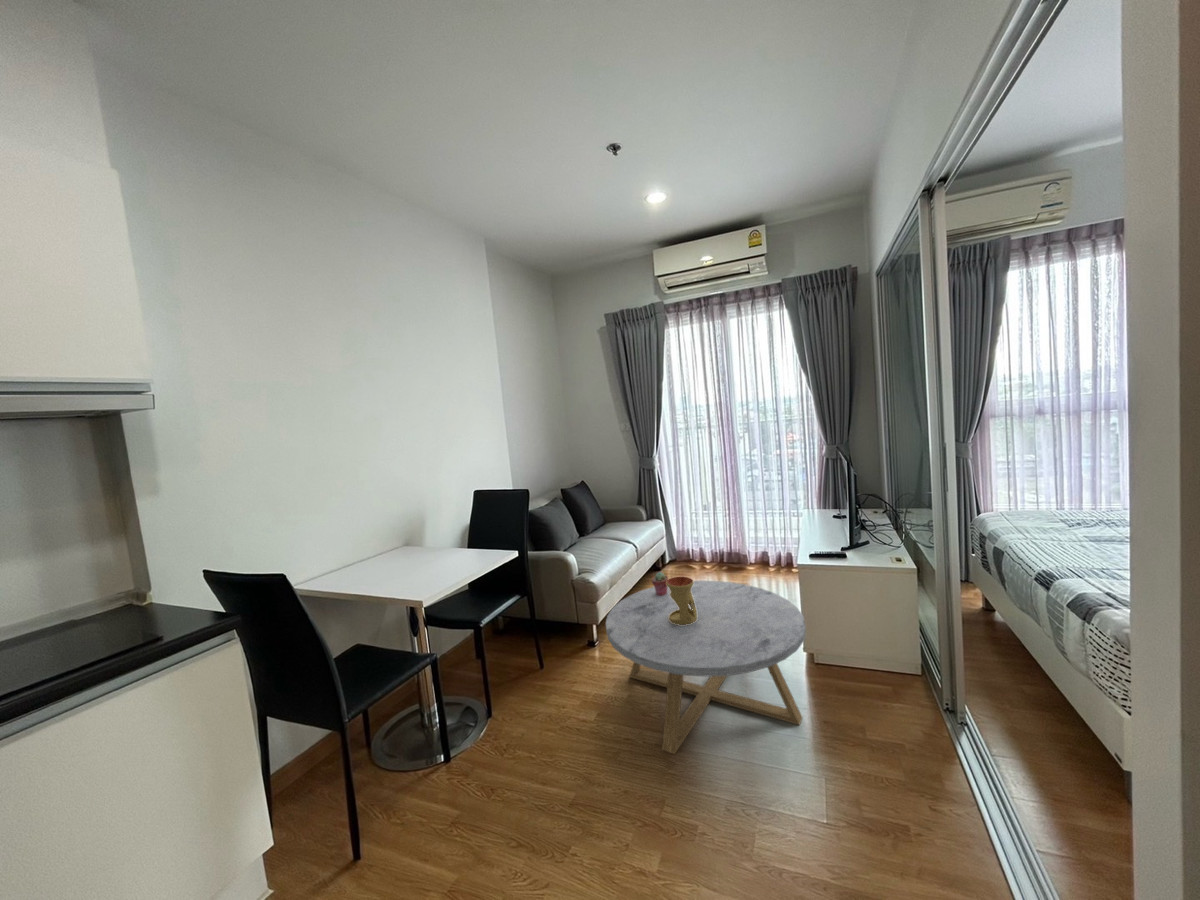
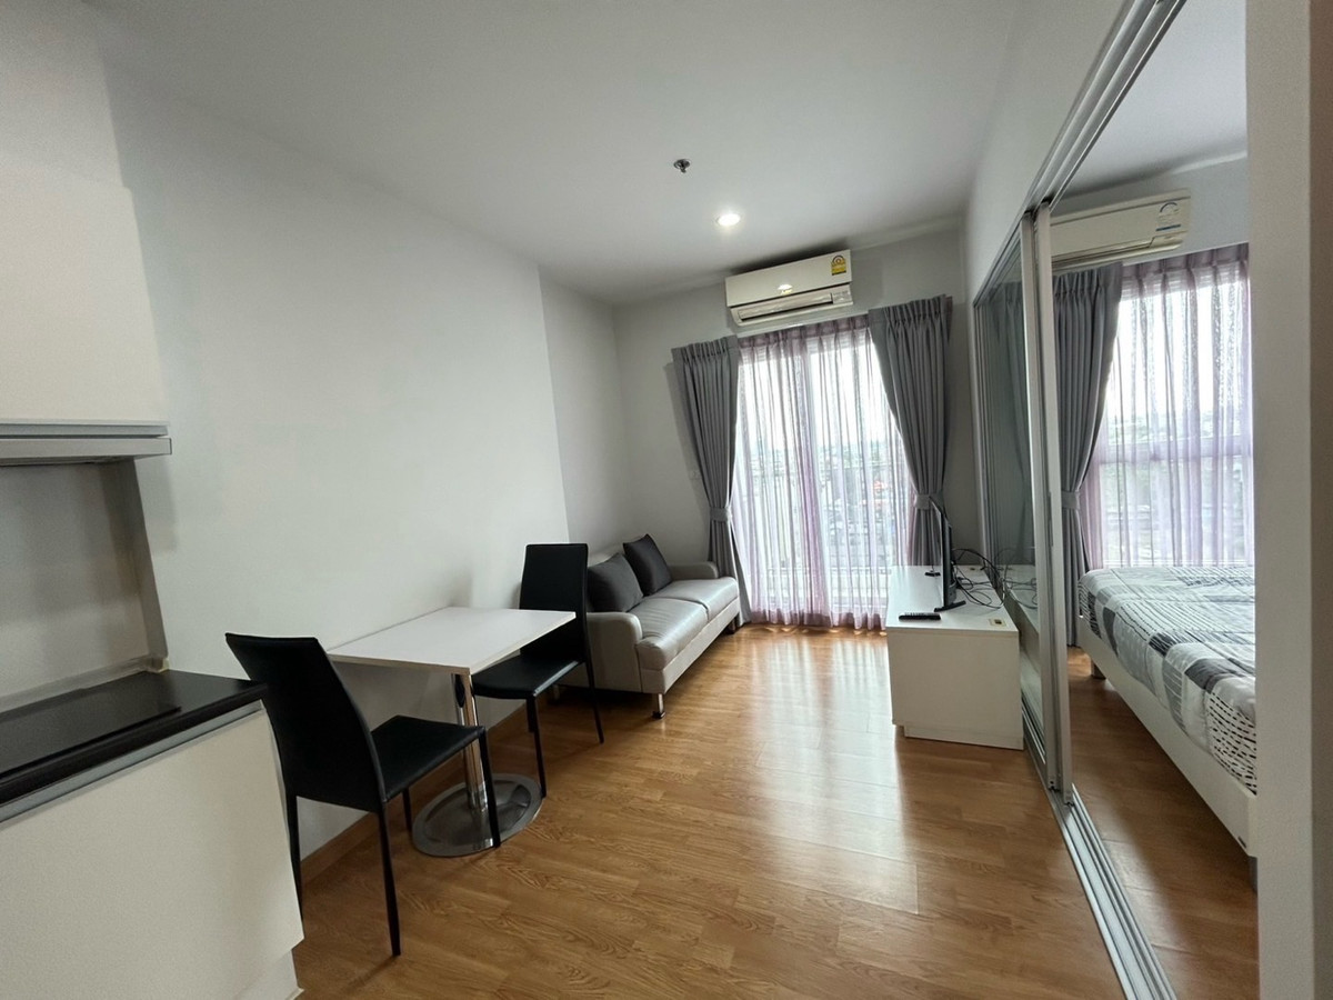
- coffee table (704, 655)
- oil burner (681, 599)
- potted succulent (660, 582)
